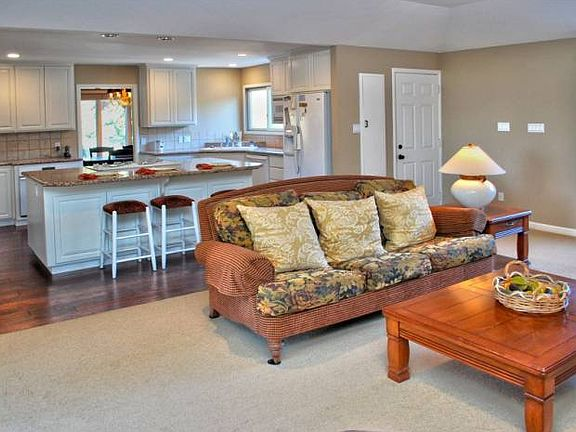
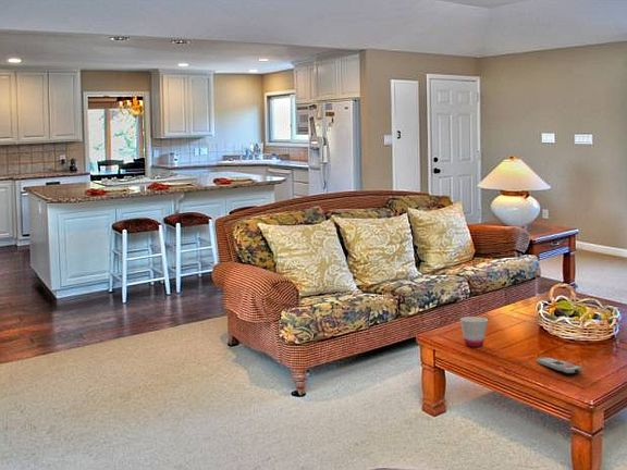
+ remote control (557, 364)
+ cup (474, 332)
